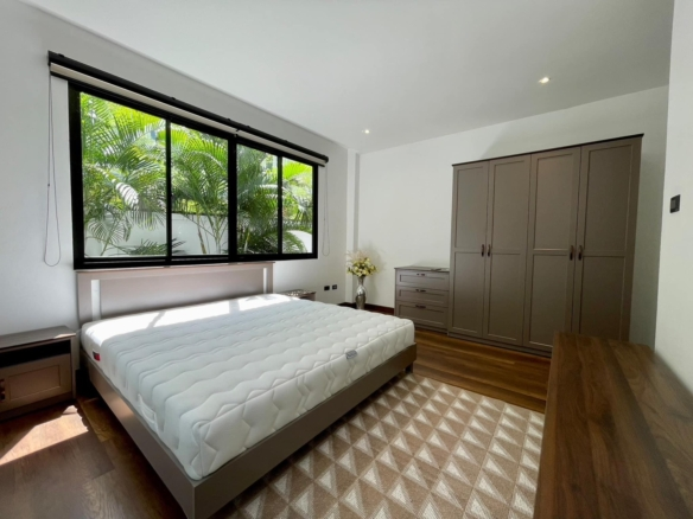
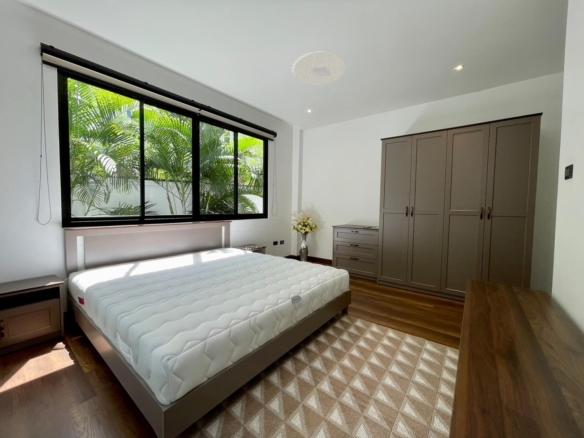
+ ceiling light (318, 67)
